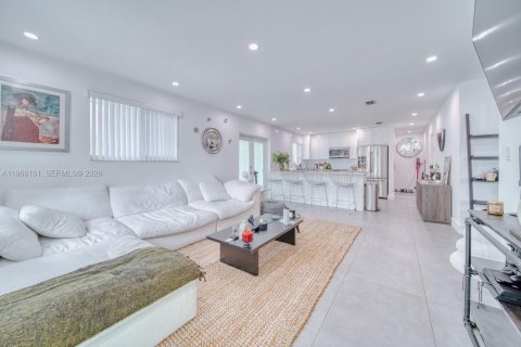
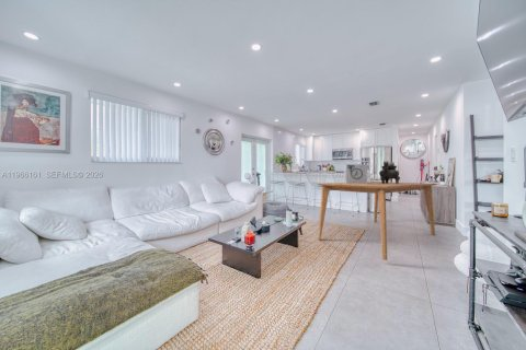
+ decorative cube (355, 174)
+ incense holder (389, 172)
+ dining table (379, 210)
